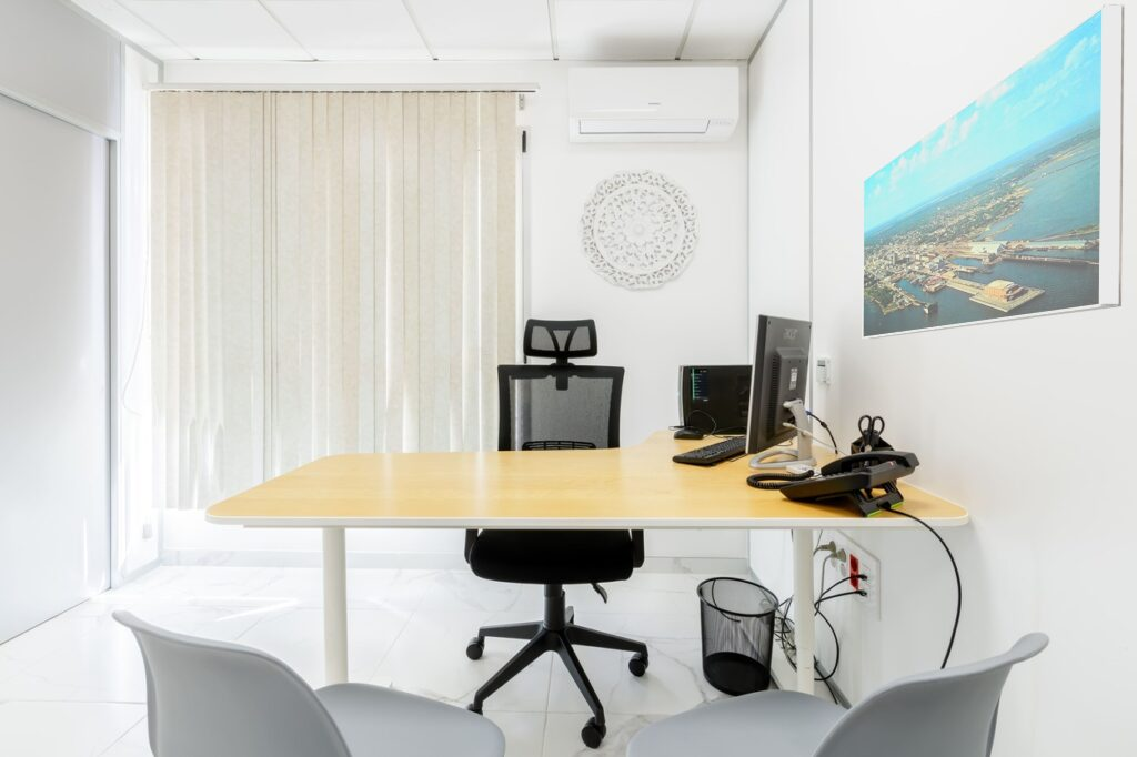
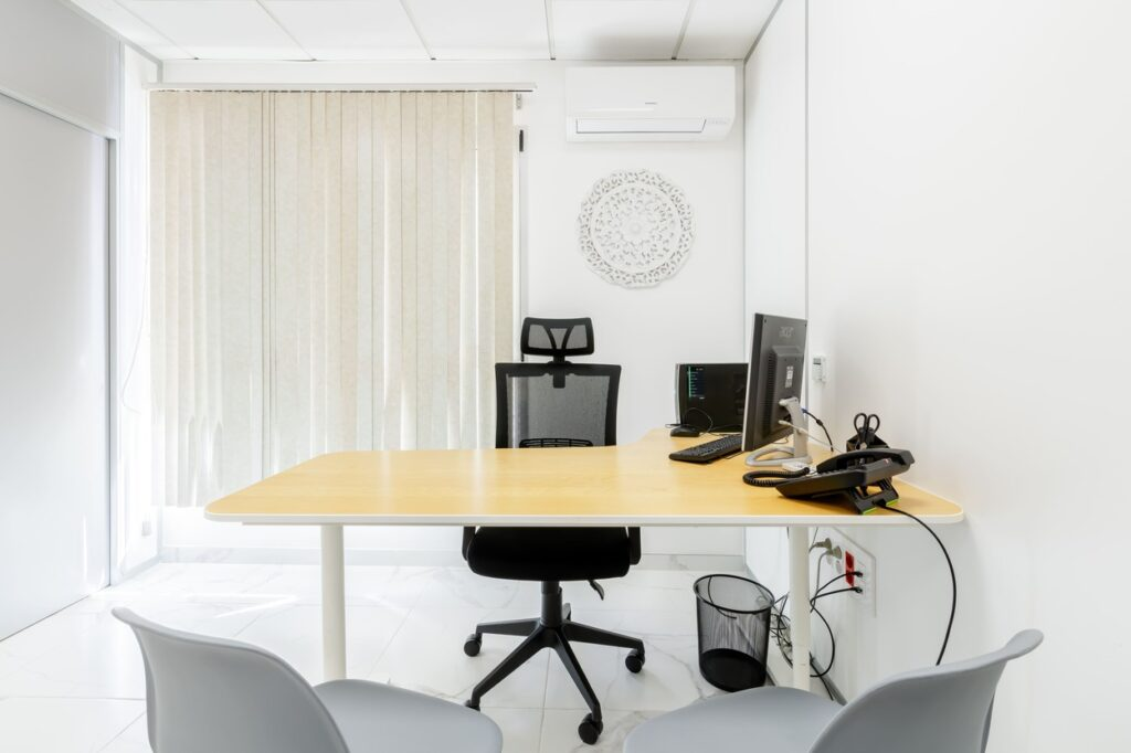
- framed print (952, 223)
